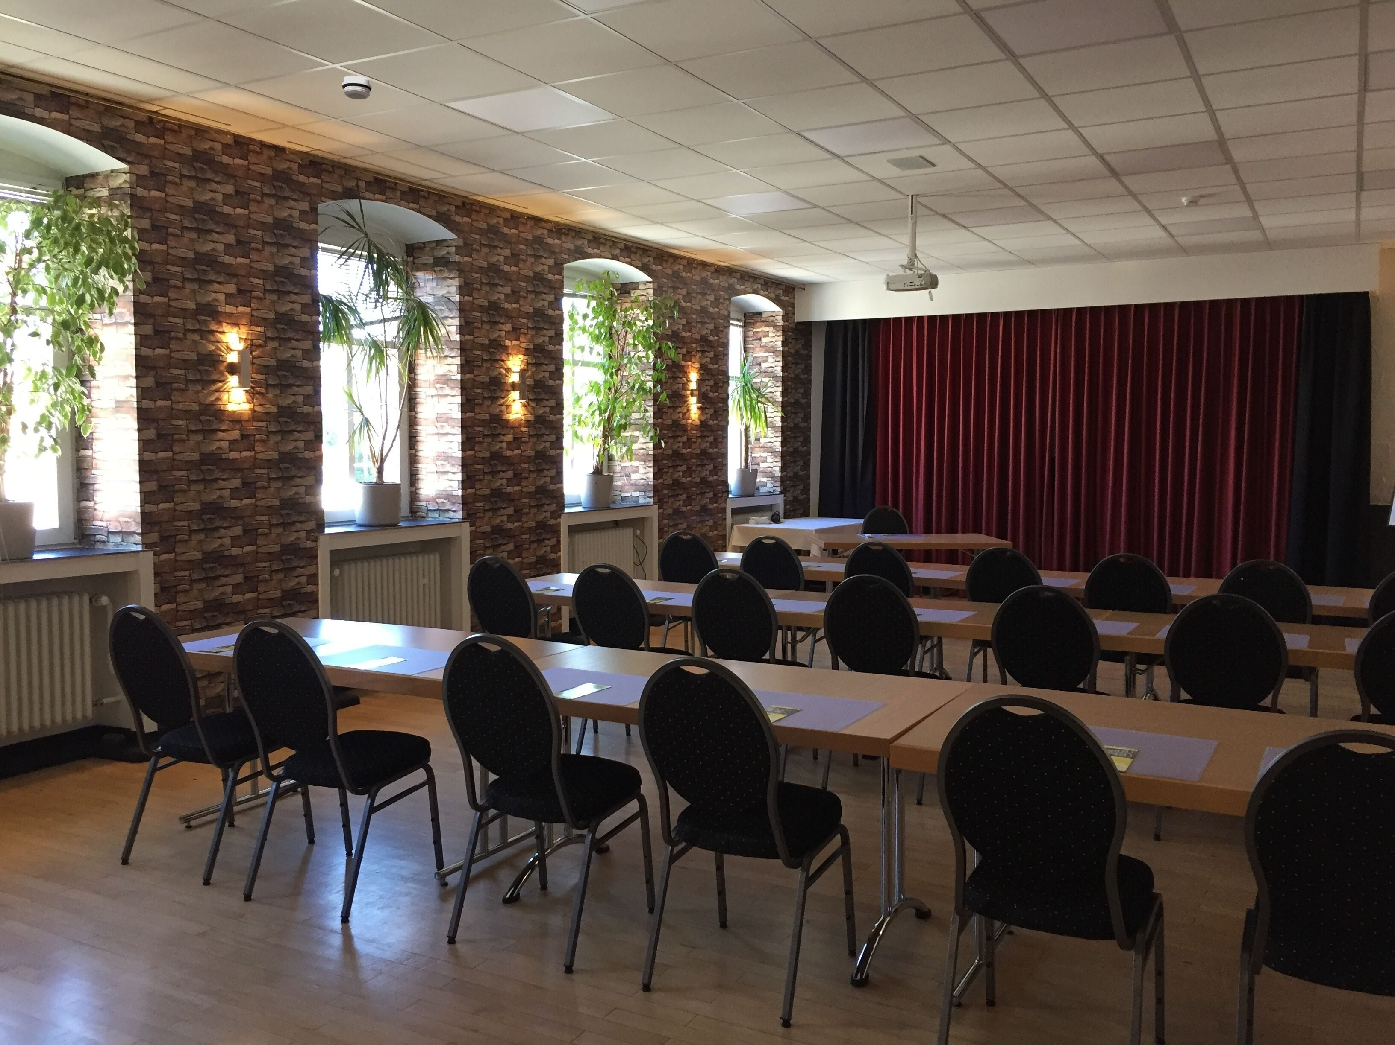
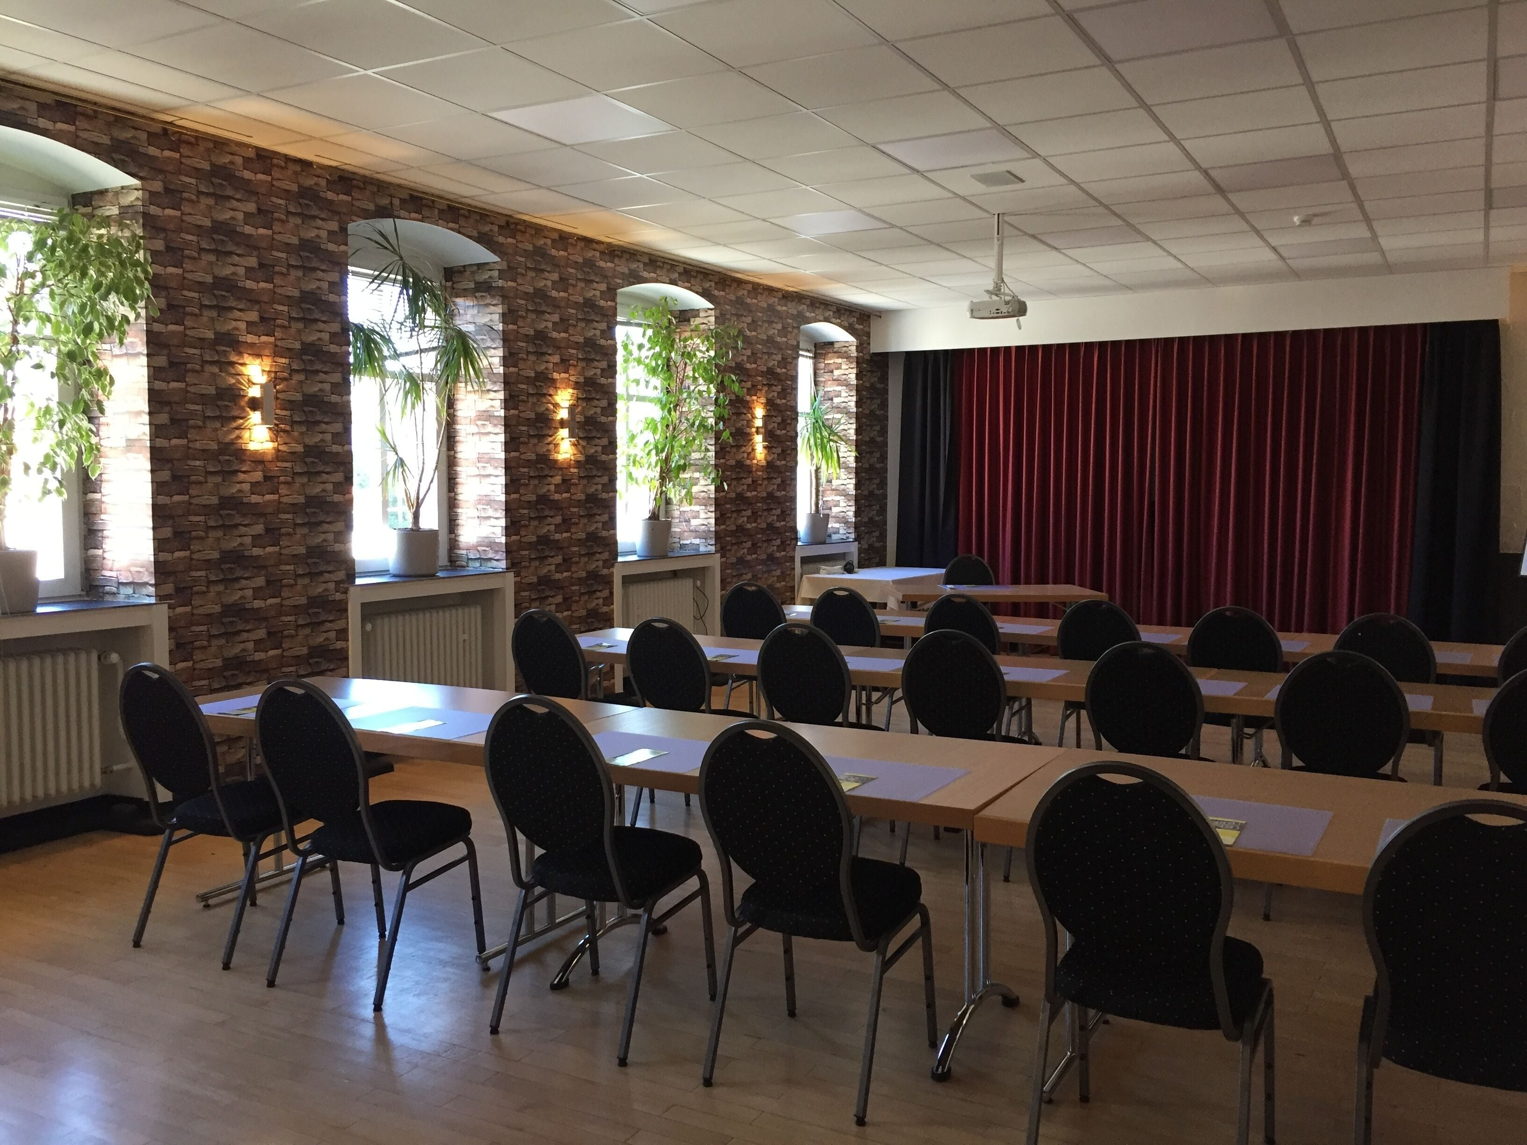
- smoke detector (357, 88)
